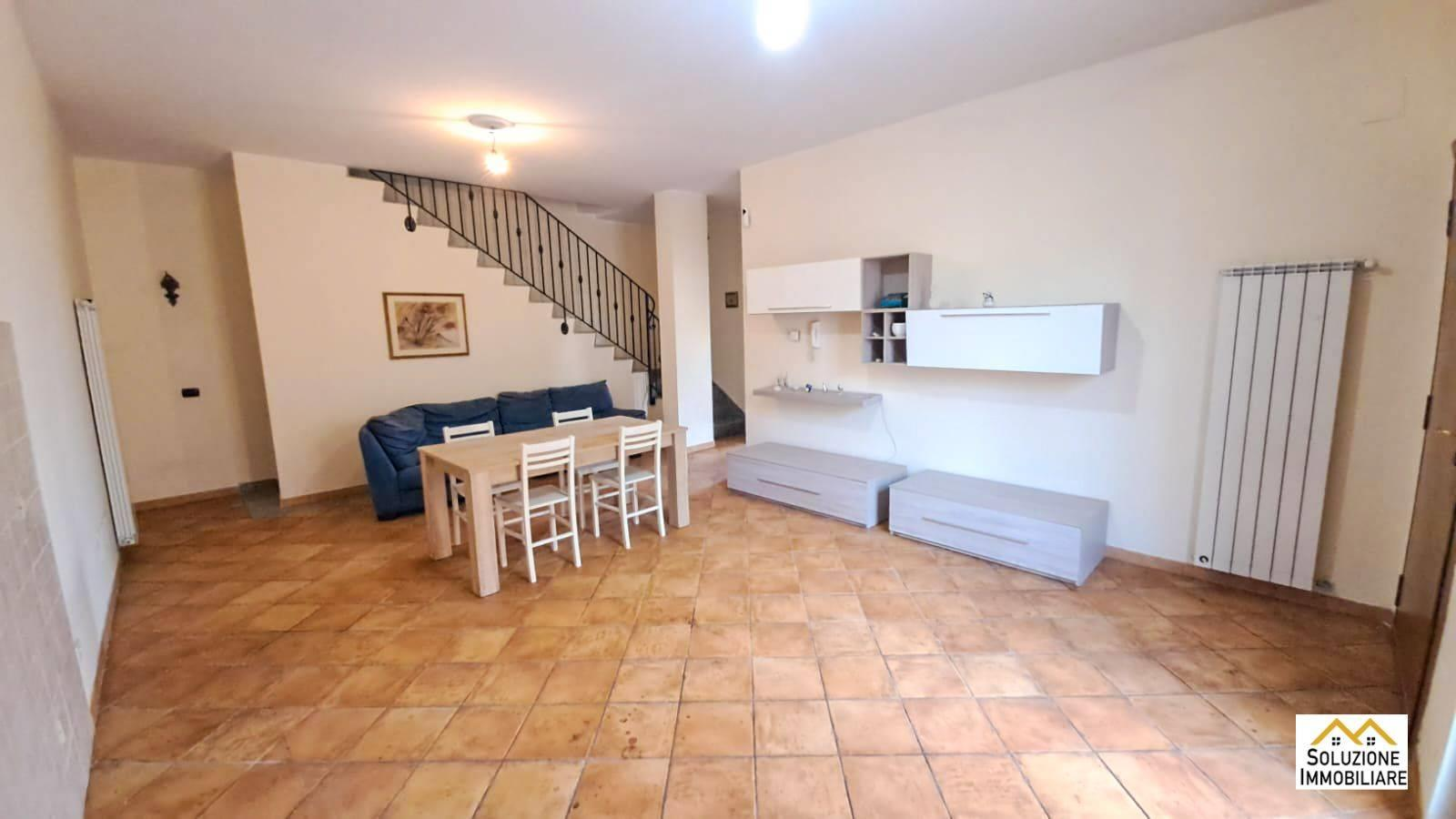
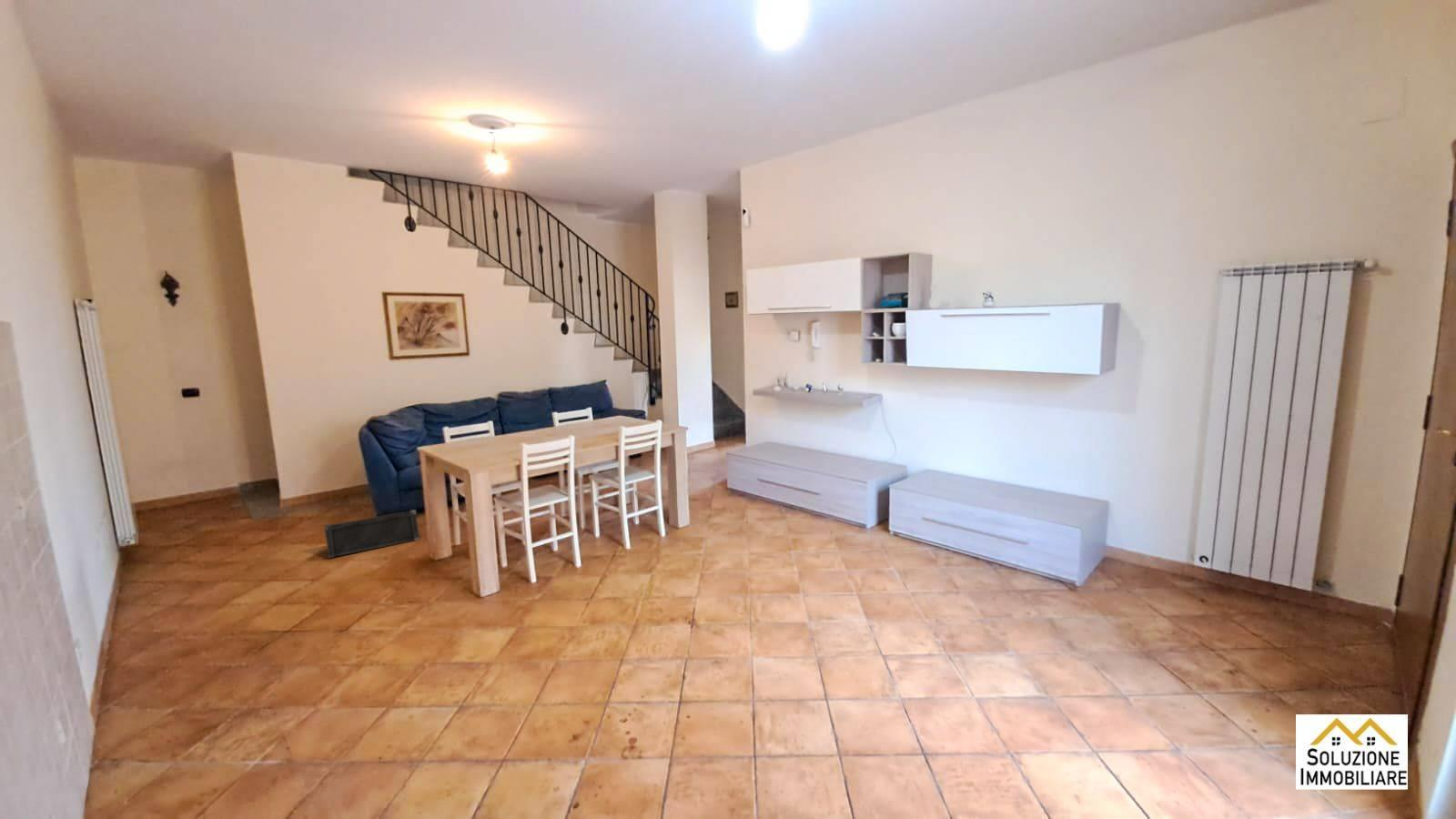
+ speaker (372, 530)
